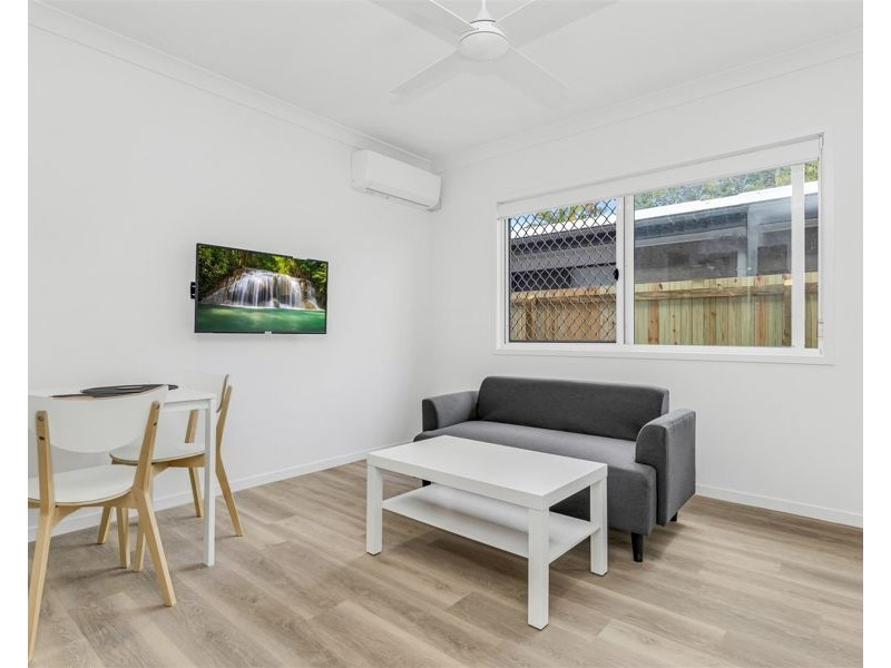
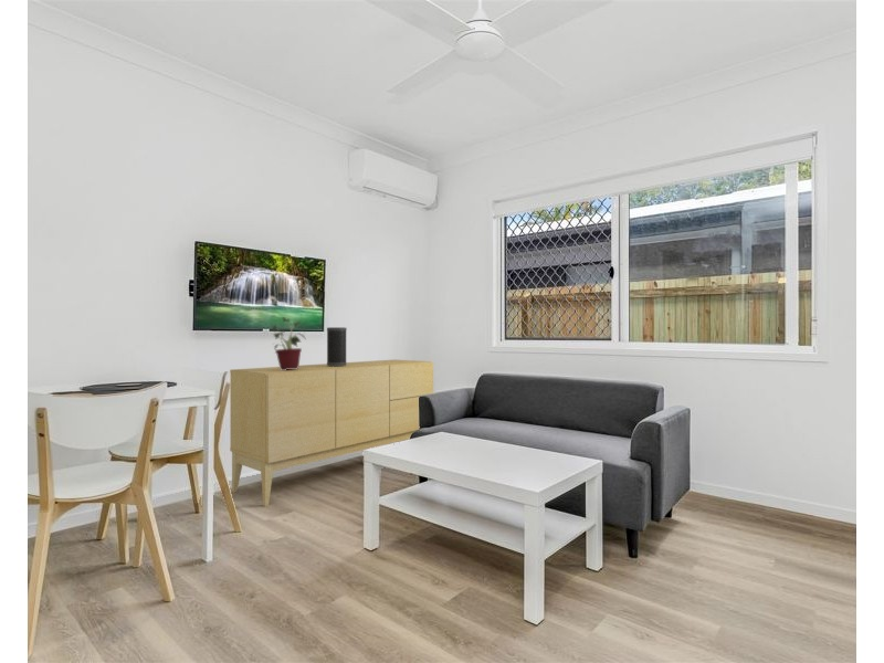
+ sideboard (344, 419)
+ potted plant (285, 343)
+ speaker (336, 346)
